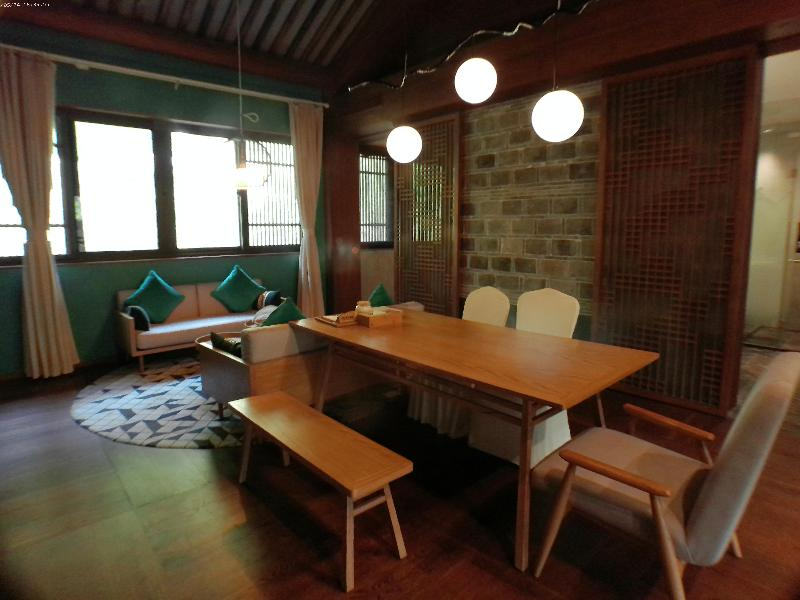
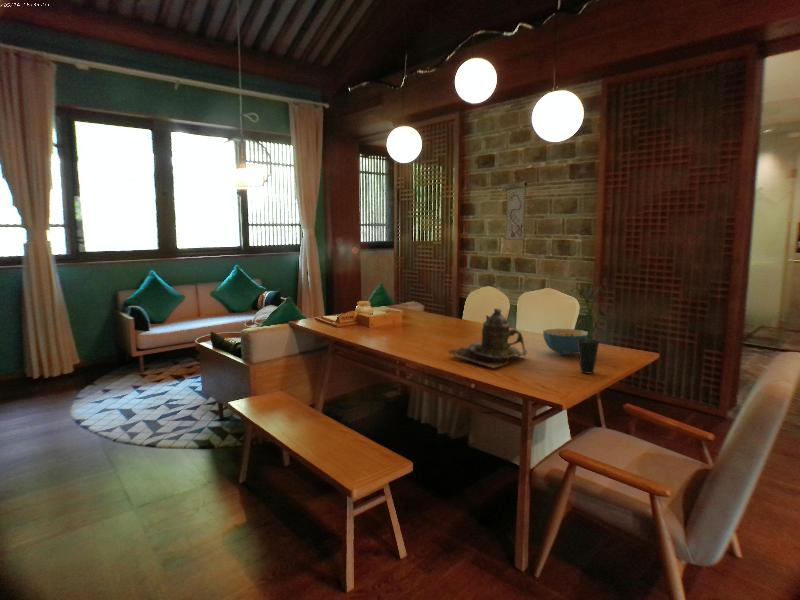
+ wall scroll (514, 206)
+ potted plant (591, 326)
+ cereal bowl (565, 343)
+ teapot (488, 333)
